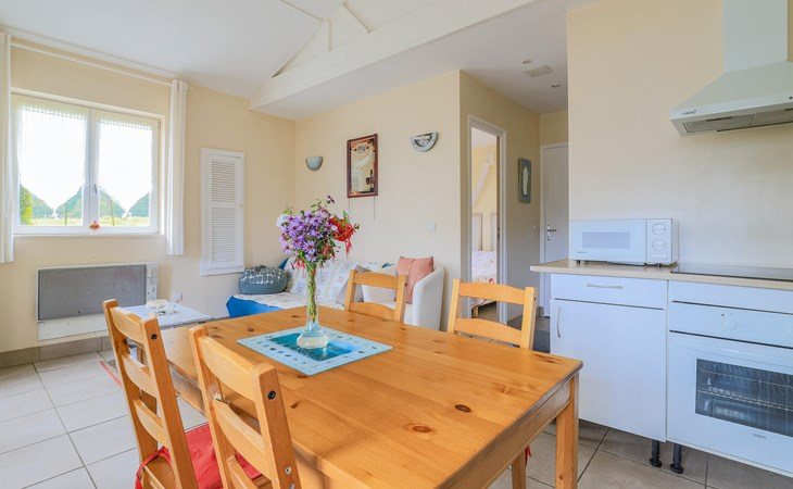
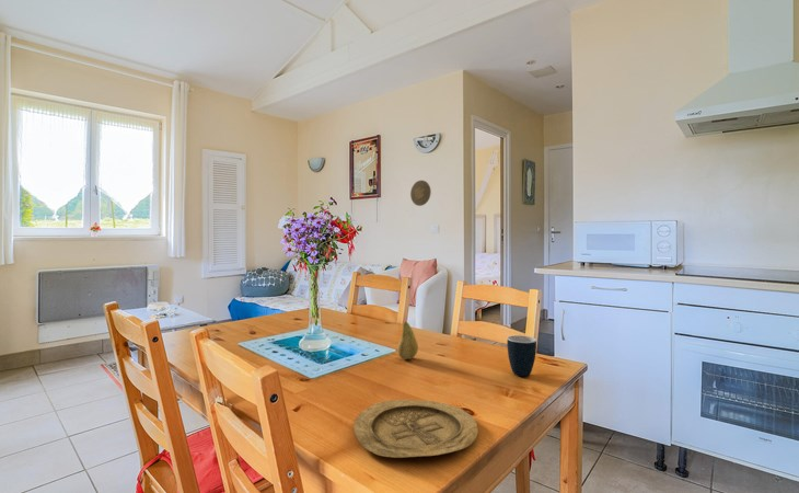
+ mug (522, 355)
+ fruit (407, 339)
+ decorative plate (419, 193)
+ plate (415, 425)
